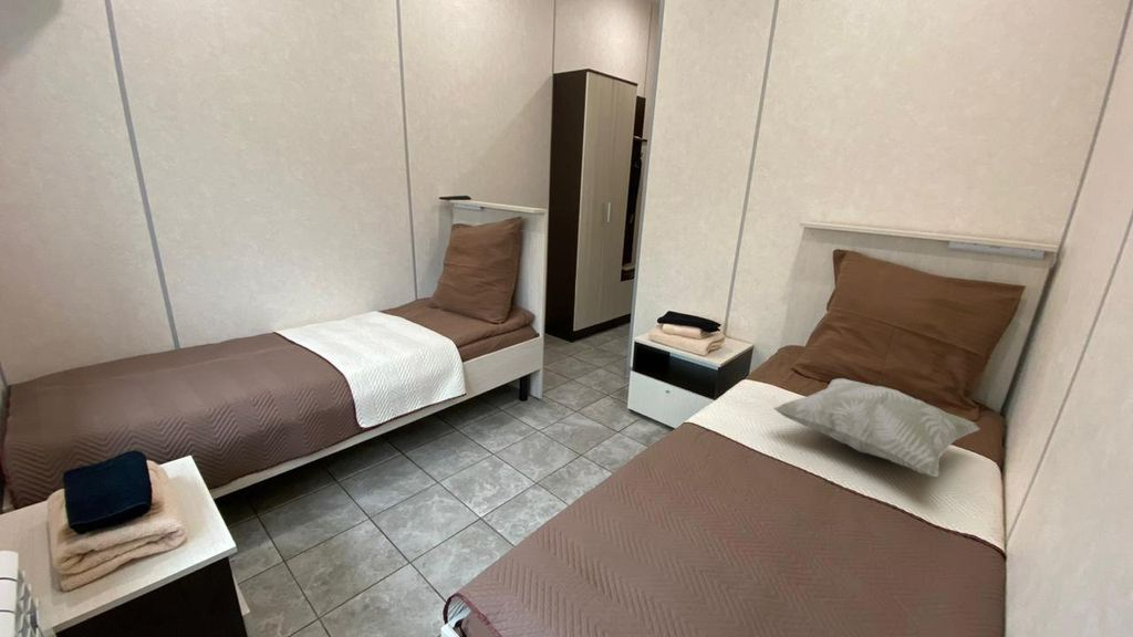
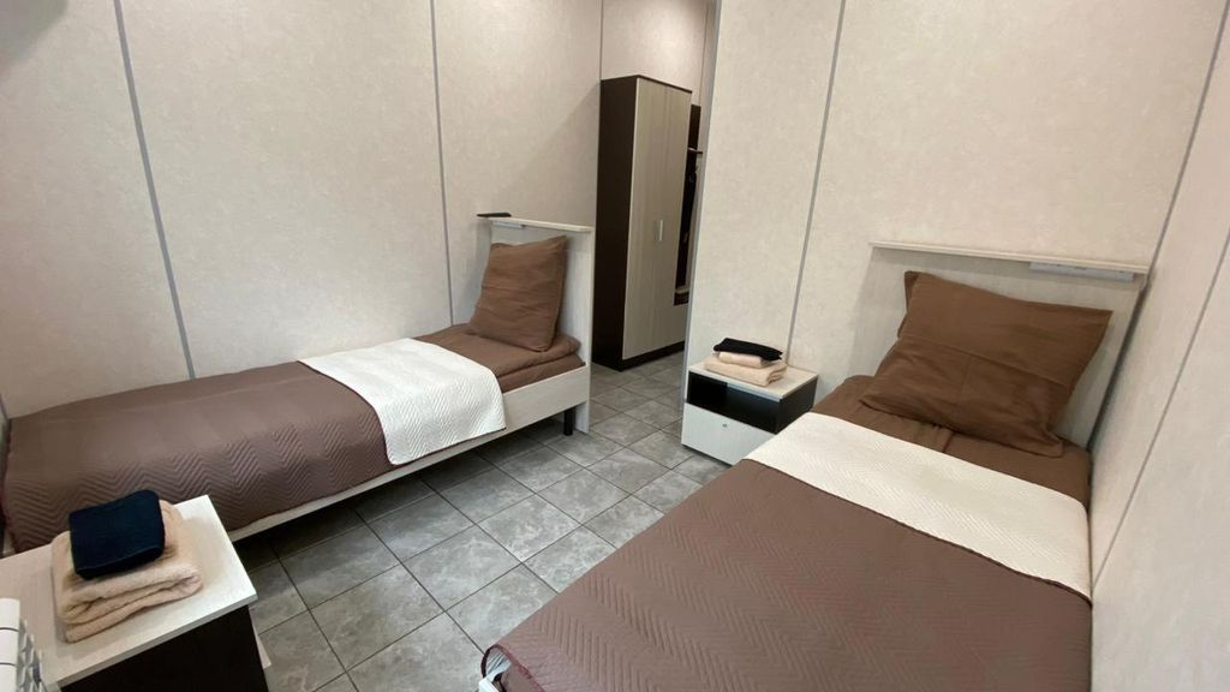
- decorative pillow (874, 418)
